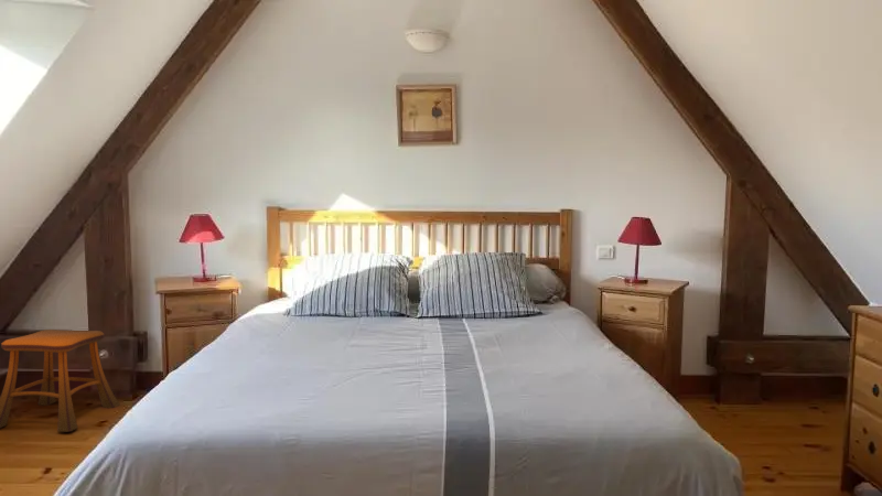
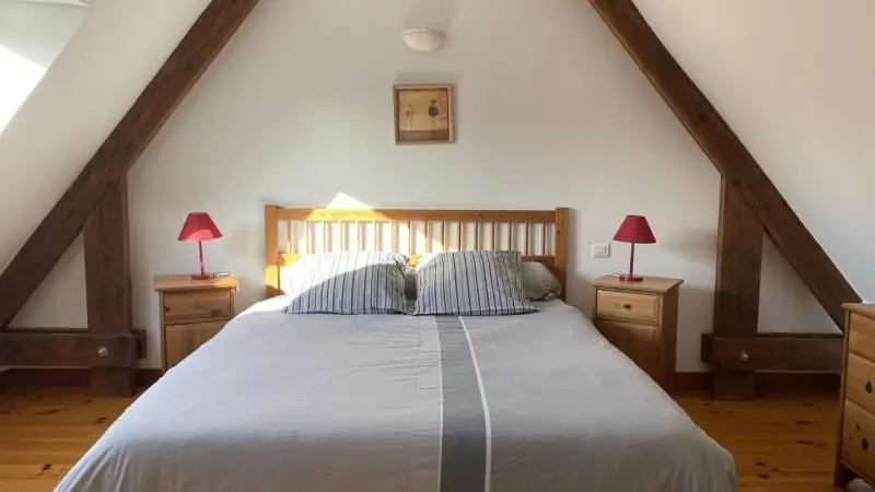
- stool (55, 377)
